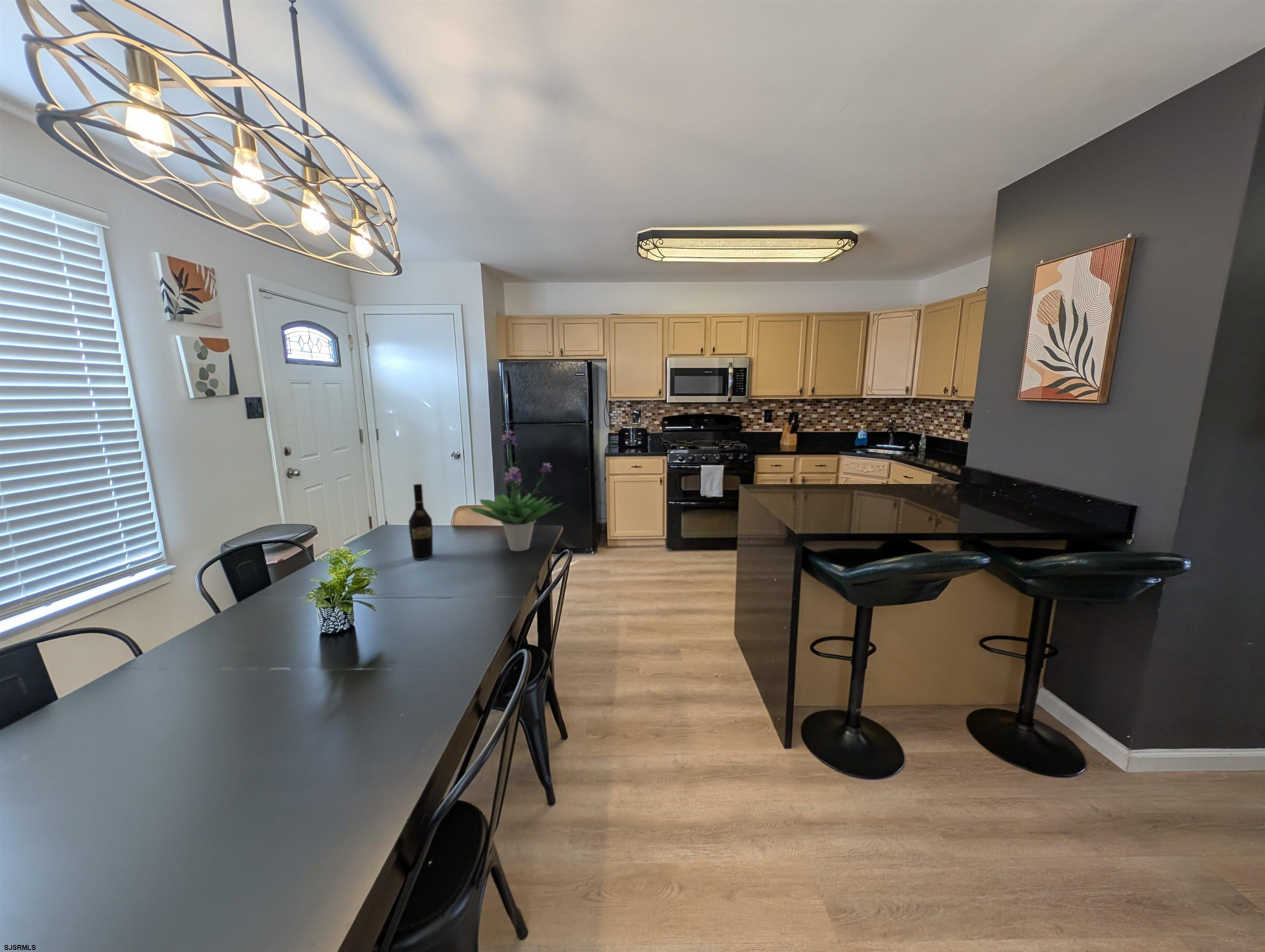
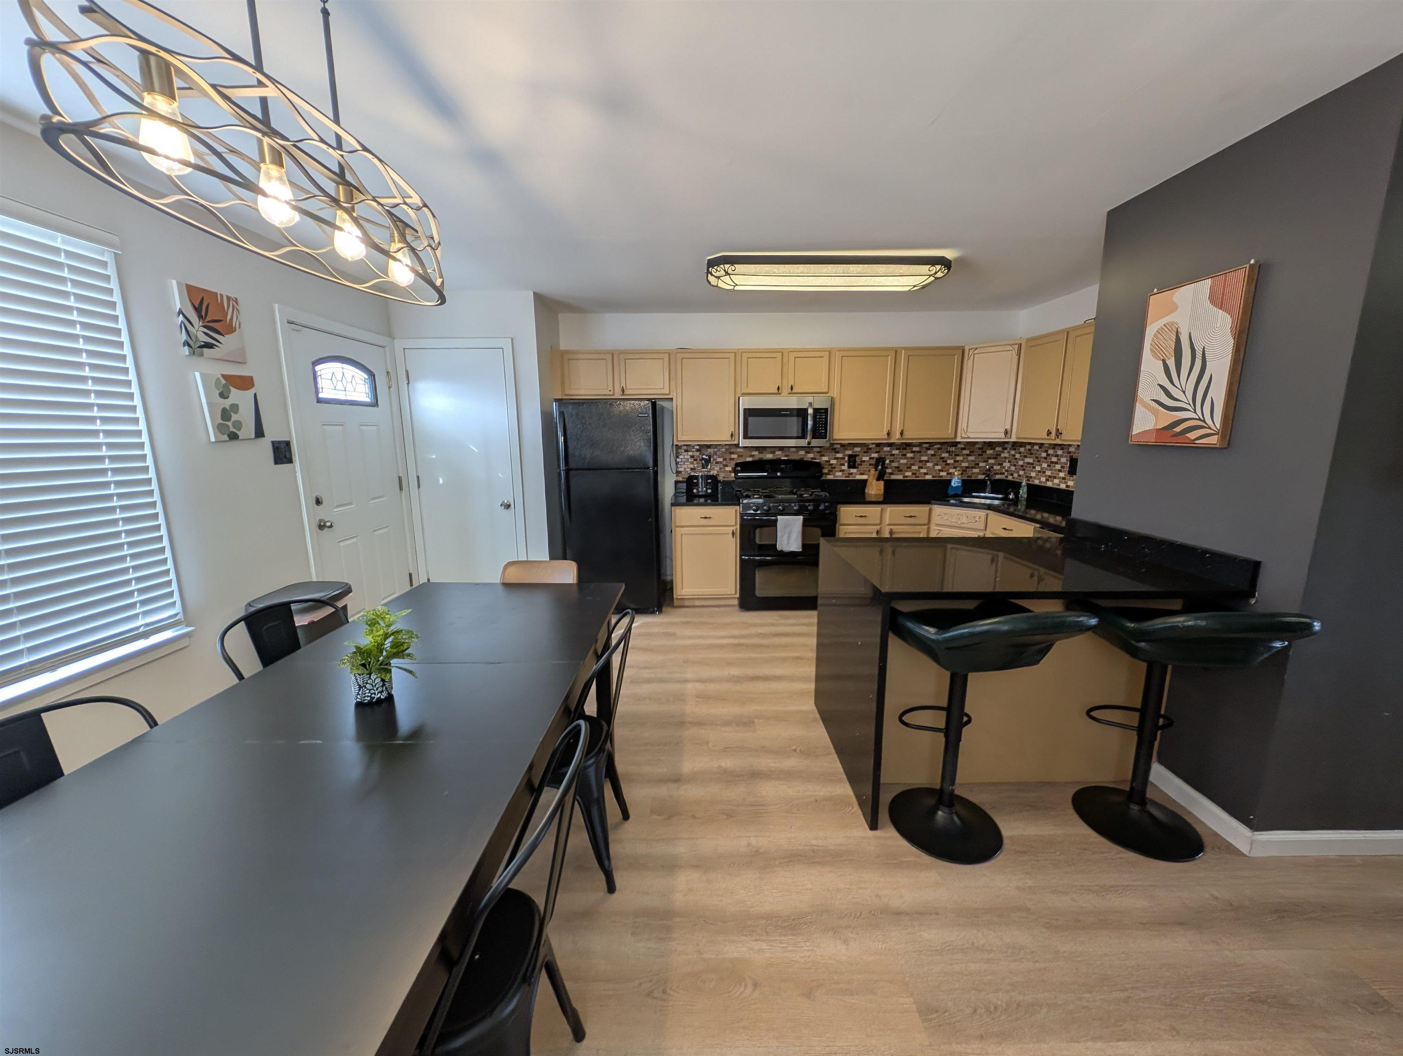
- wine bottle (420, 521)
- potted plant (516, 491)
